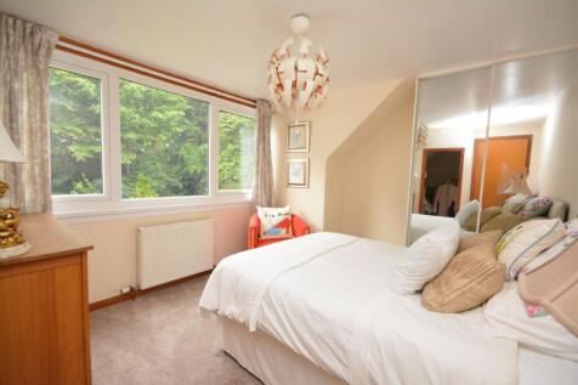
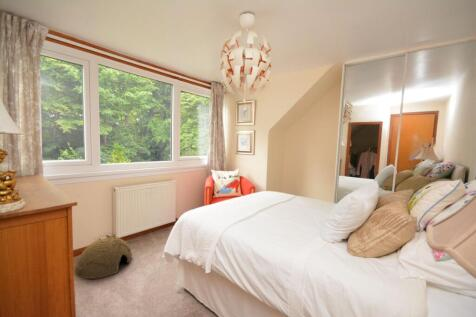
+ woven basket (105, 252)
